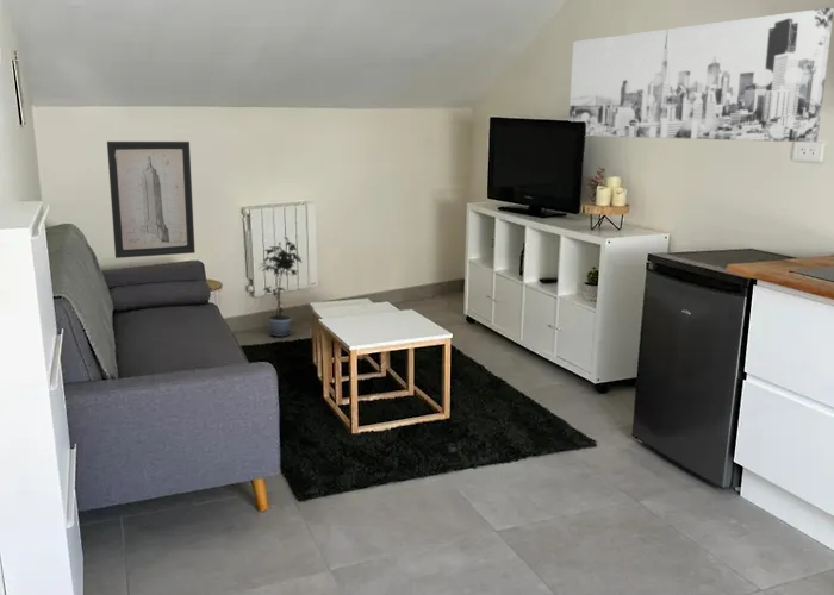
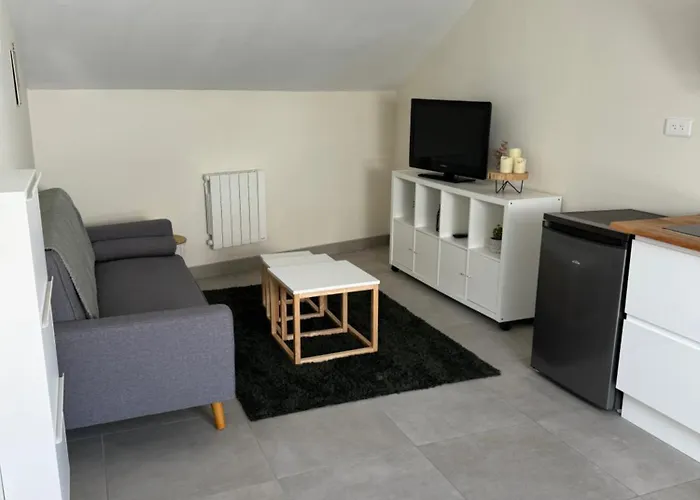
- wall art (676, 83)
- potted plant (280, 287)
- wall art (153, 199)
